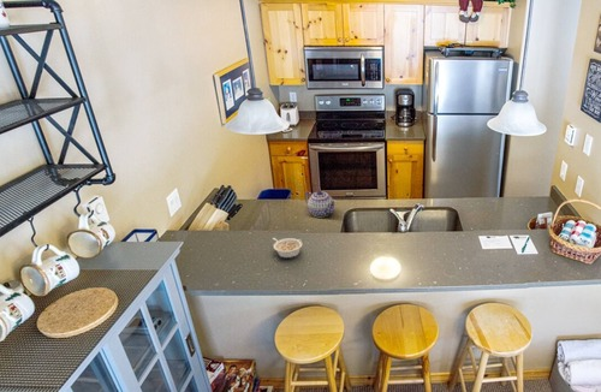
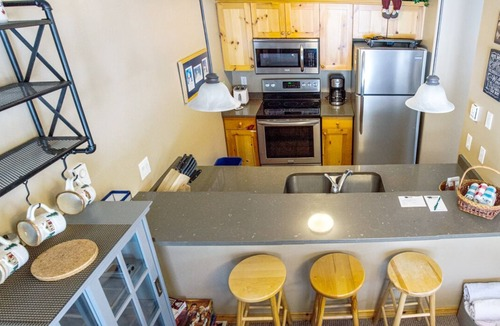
- legume (286, 248)
- teapot (320, 202)
